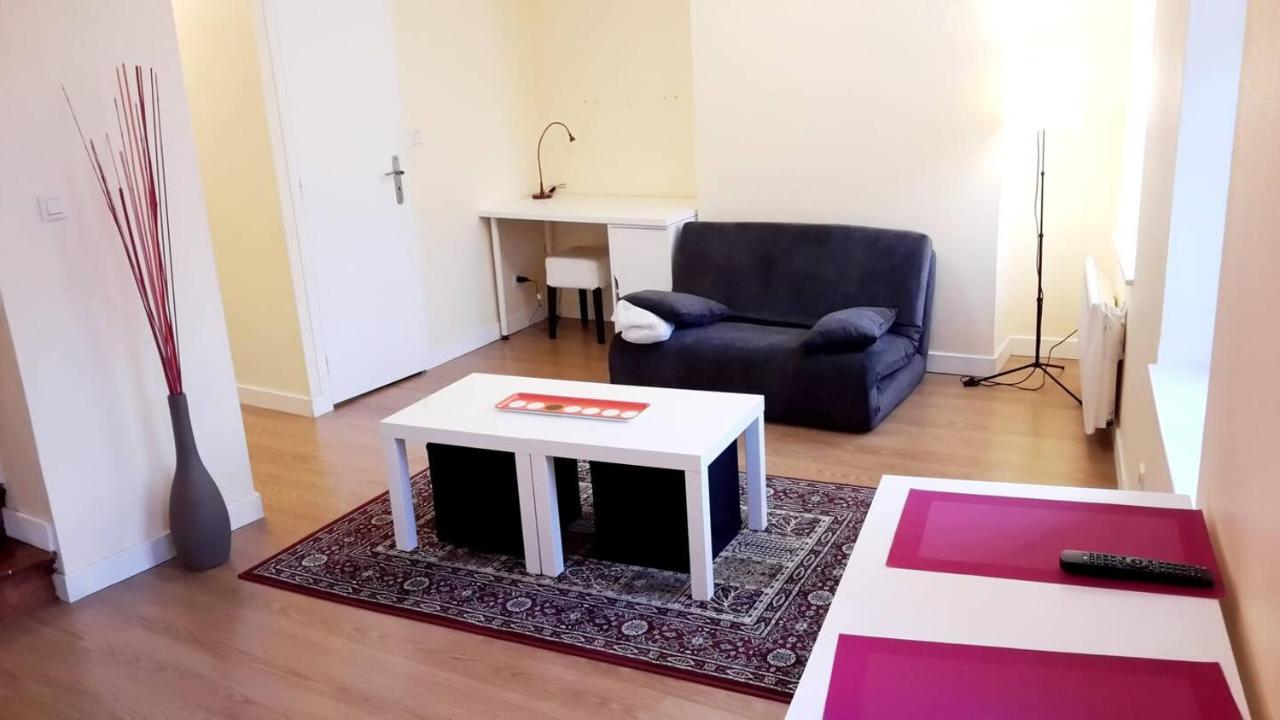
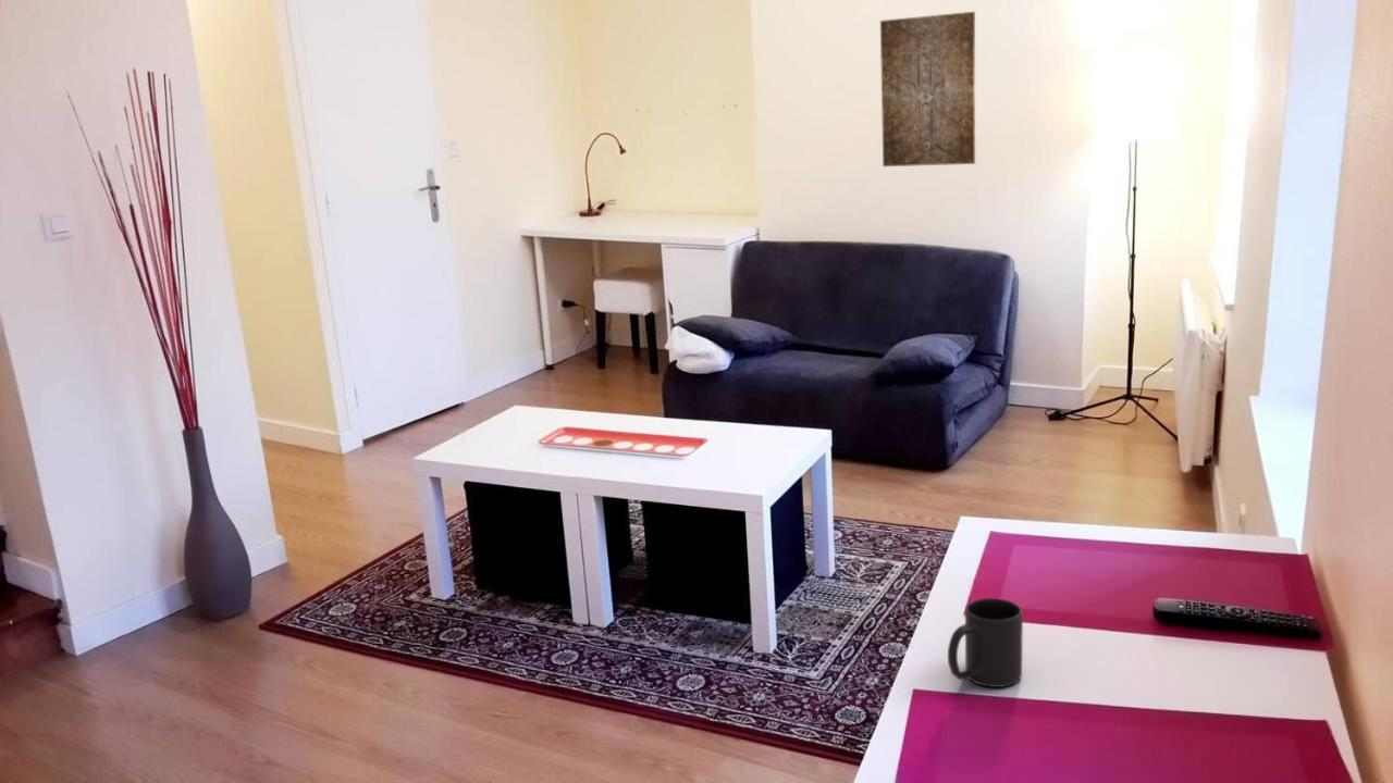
+ mug (982, 646)
+ wall art (927, 91)
